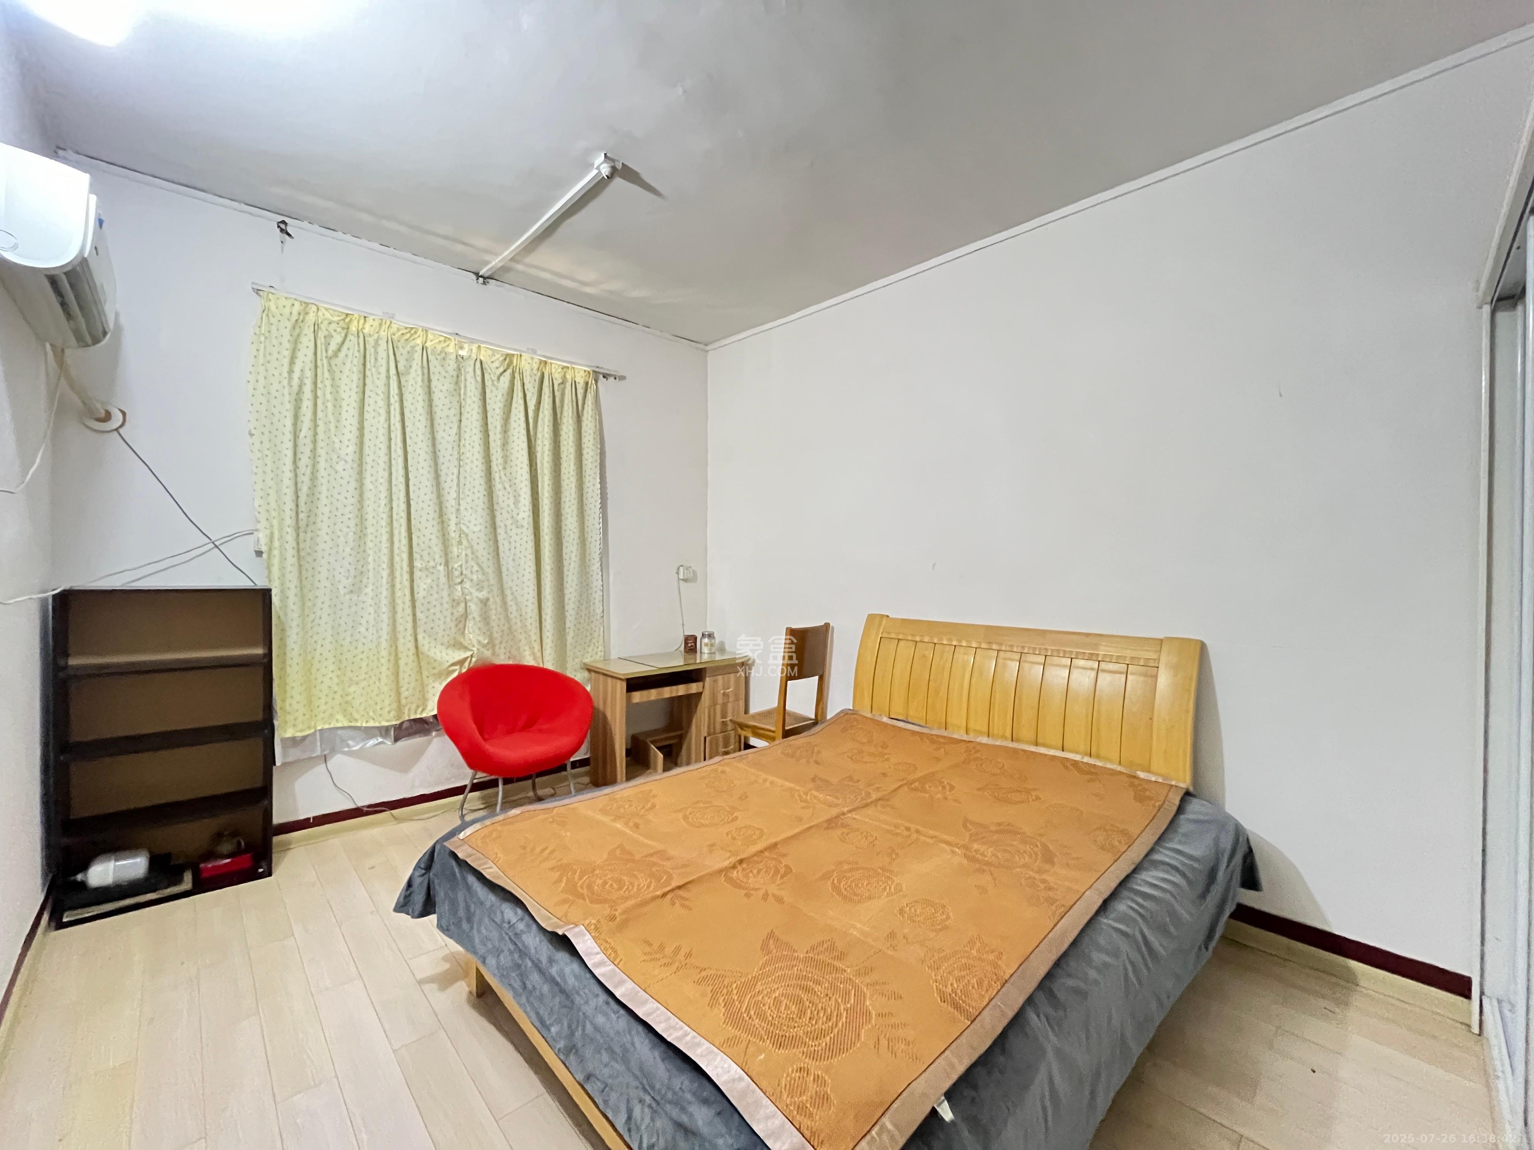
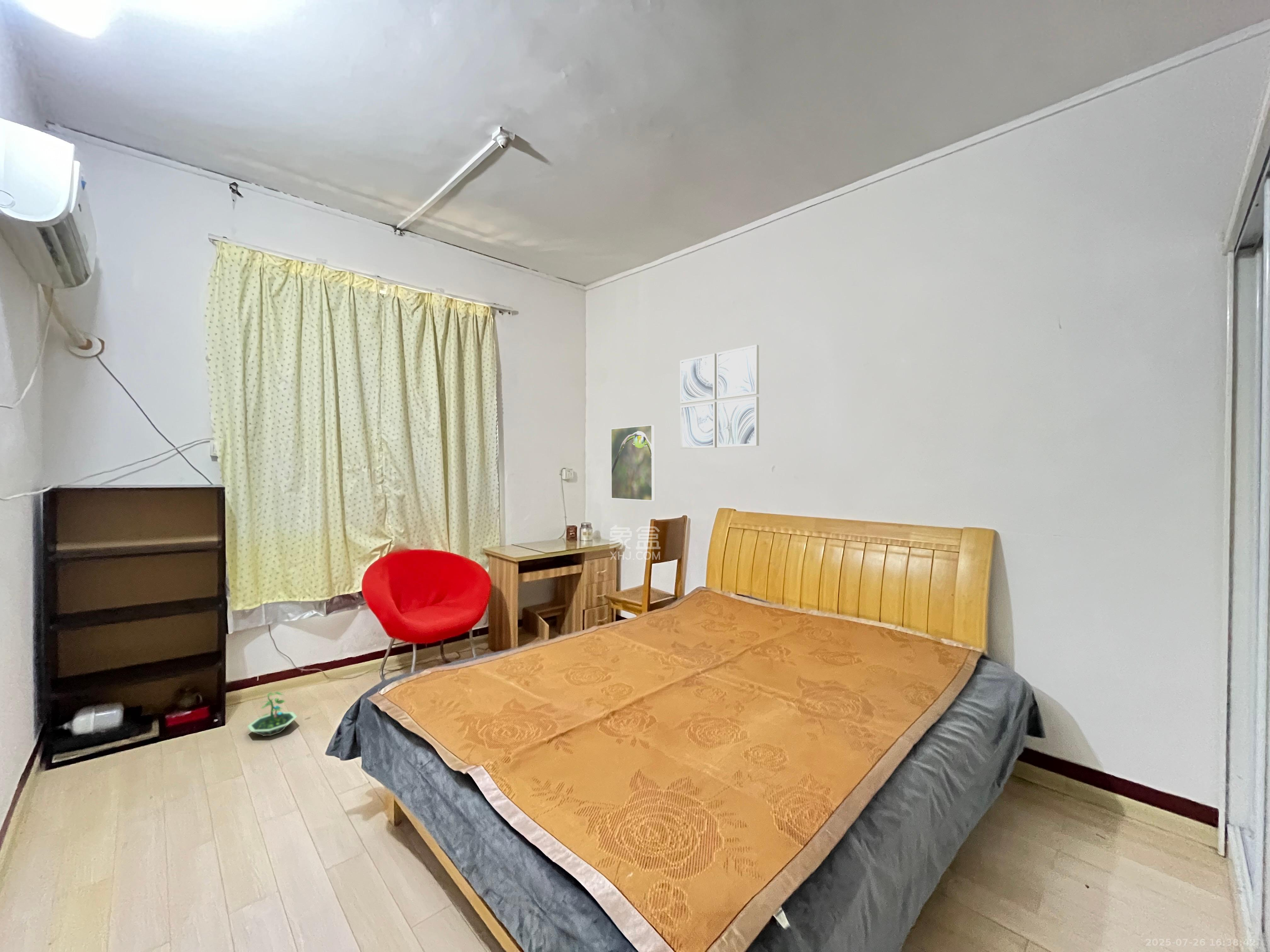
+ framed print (632, 463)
+ terrarium (272, 699)
+ wall art (717, 401)
